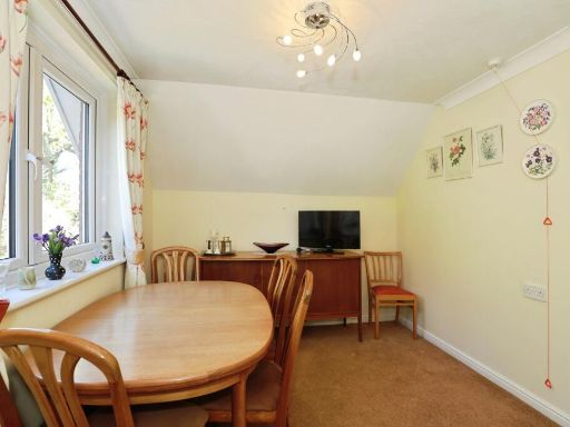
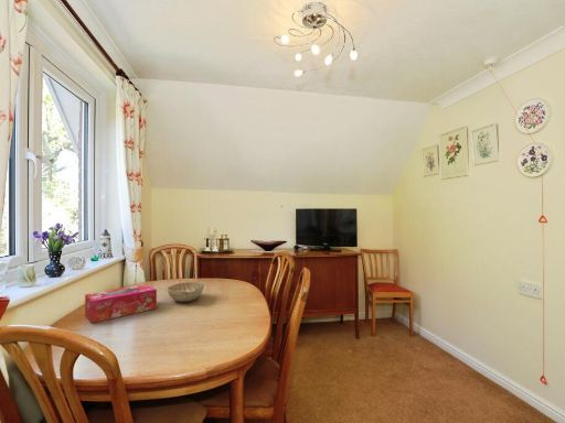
+ tissue box (121, 301)
+ decorative bowl (185, 292)
